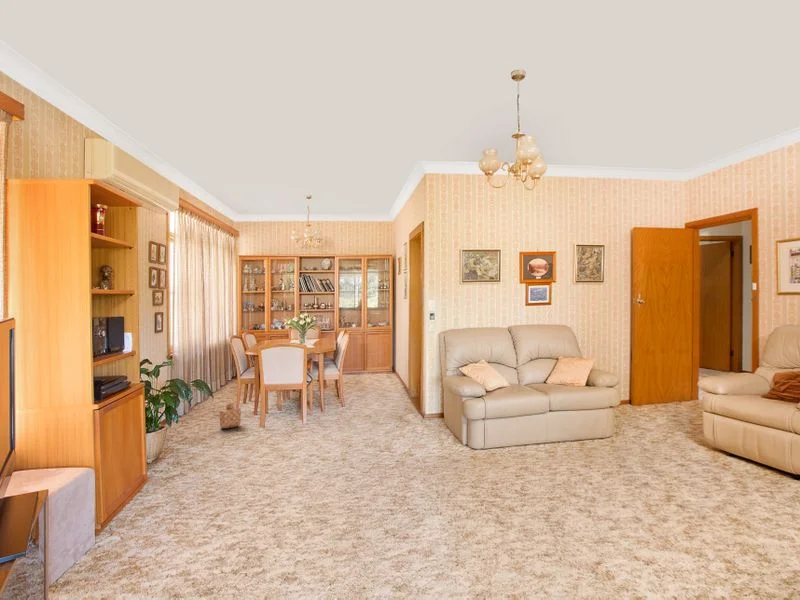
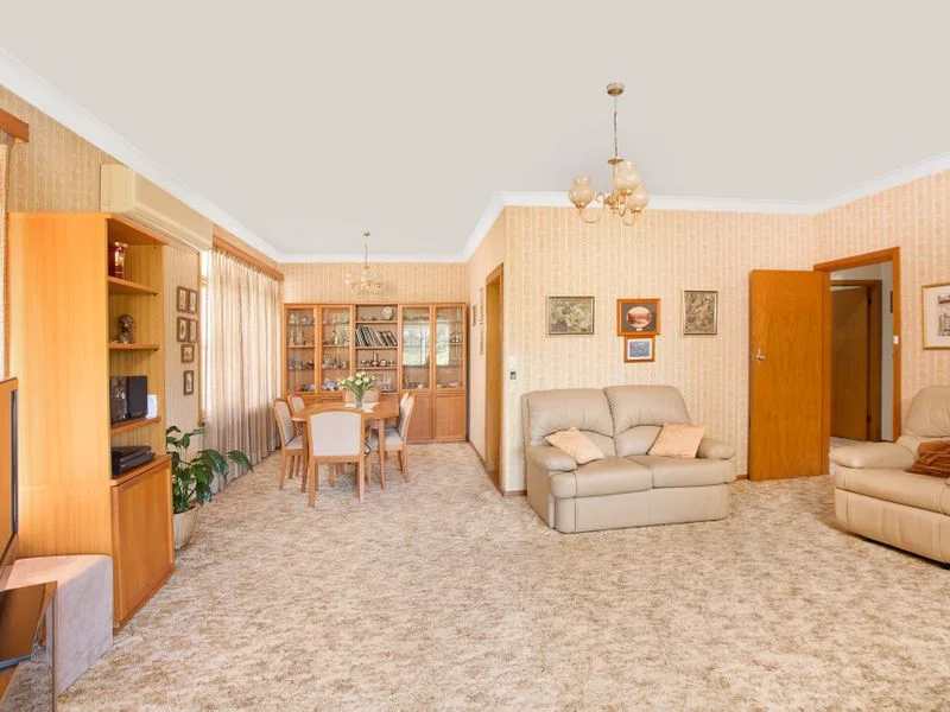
- basket (230, 415)
